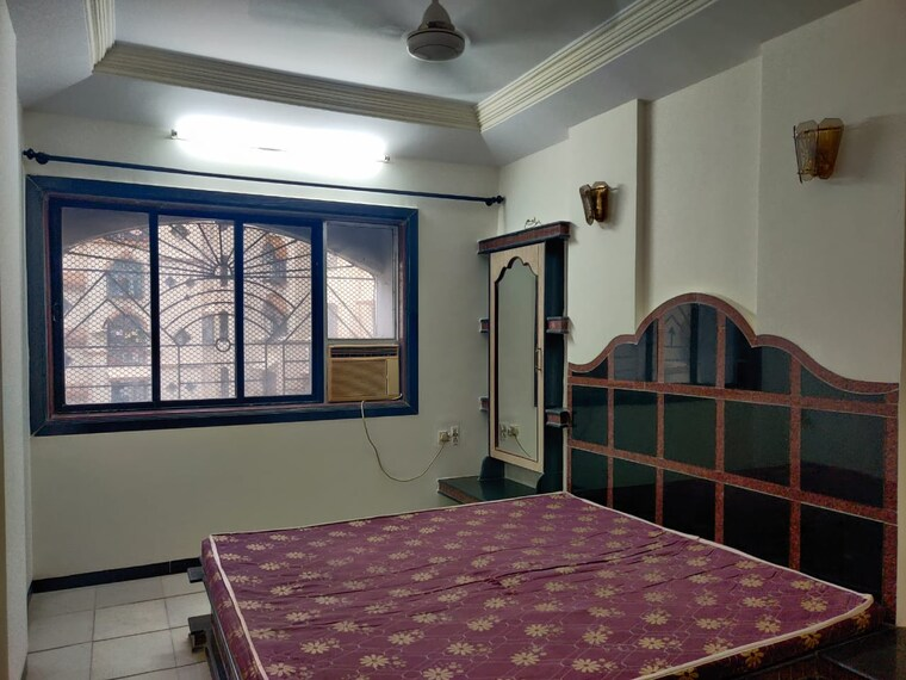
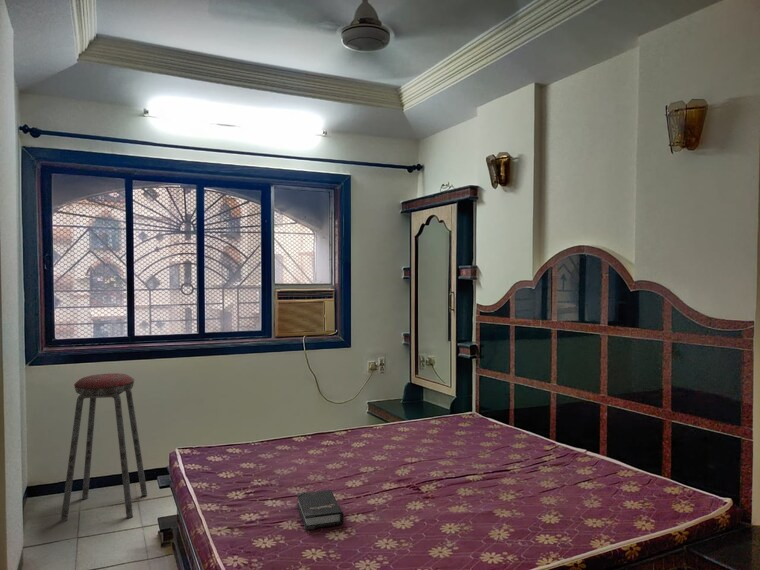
+ music stool (118, 439)
+ hardback book (319, 508)
